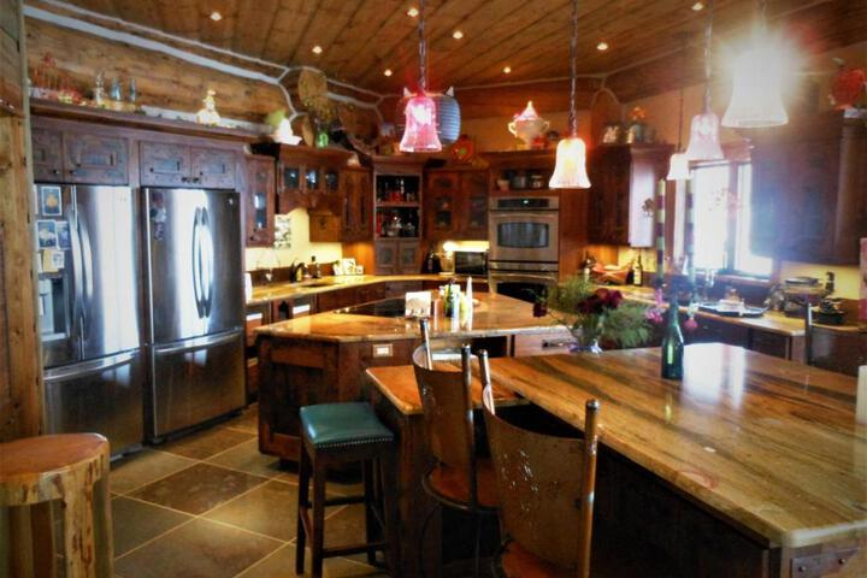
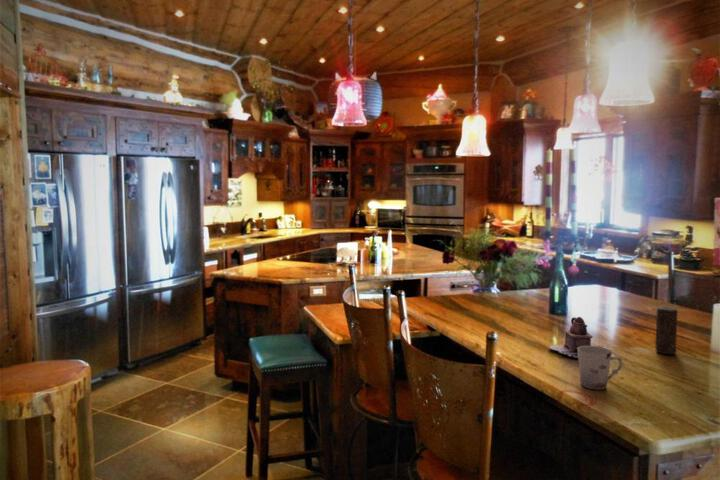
+ cup (600, 367)
+ candle (666, 330)
+ teapot (578, 334)
